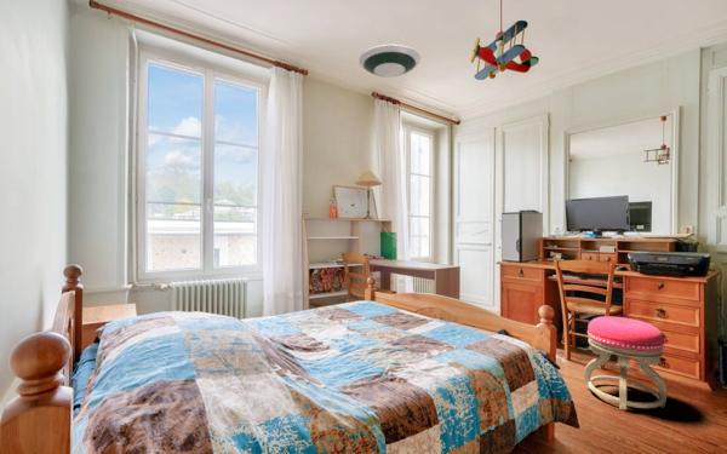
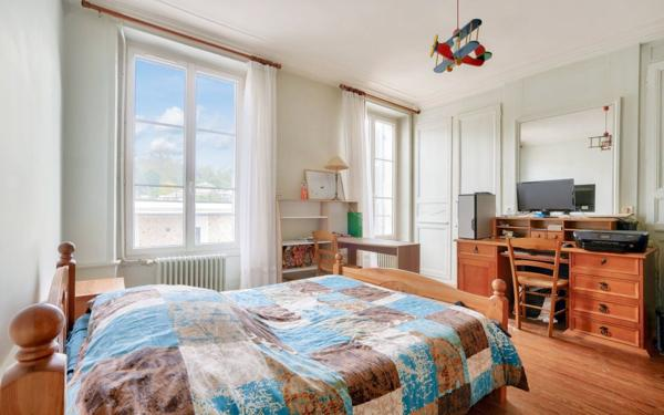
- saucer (389, 68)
- stool (623, 358)
